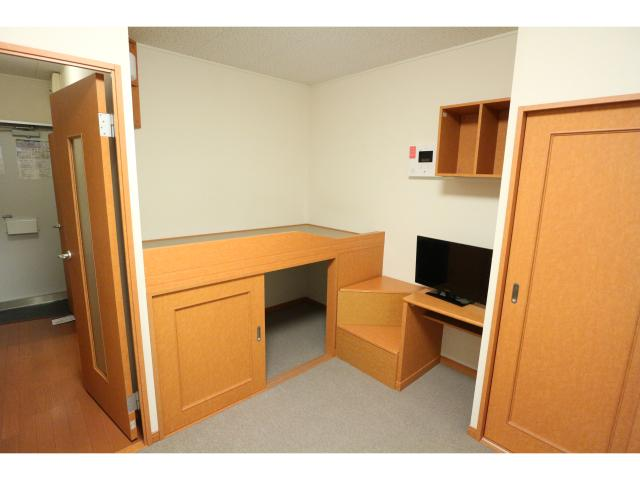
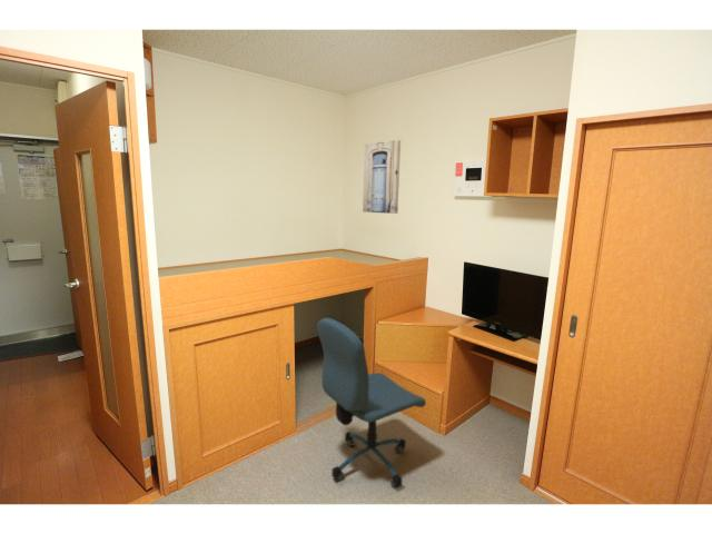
+ office chair (370, 392)
+ wall art (380, 178)
